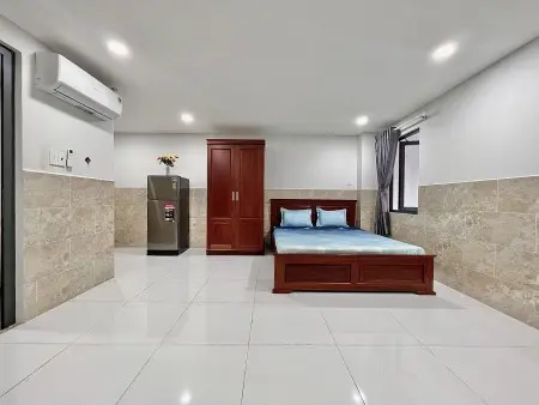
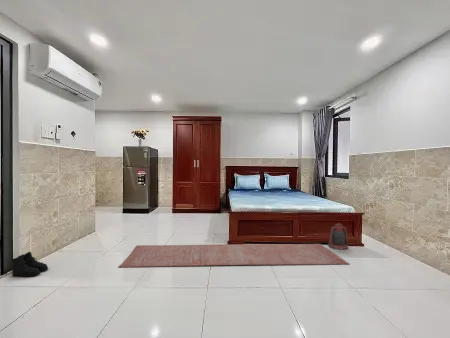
+ lantern (338, 234)
+ boots (30, 263)
+ rug (233, 253)
